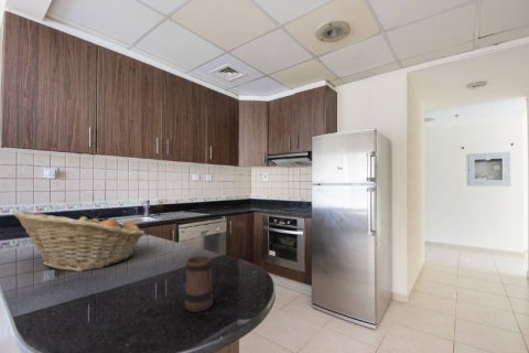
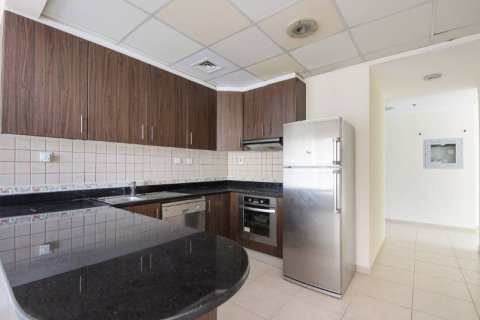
- fruit basket (84, 233)
- mug (203, 282)
